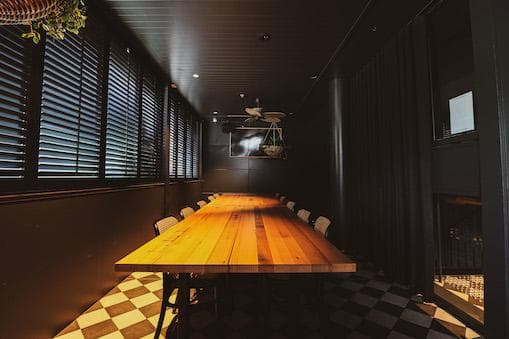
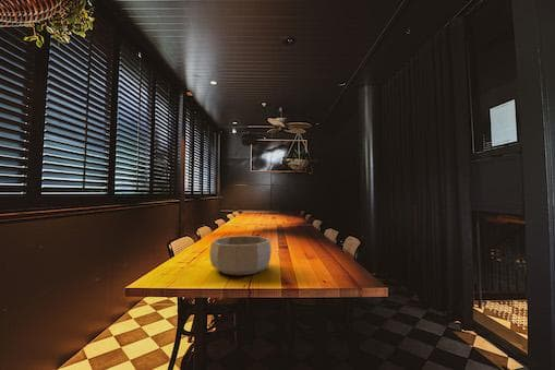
+ decorative bowl (241, 254)
